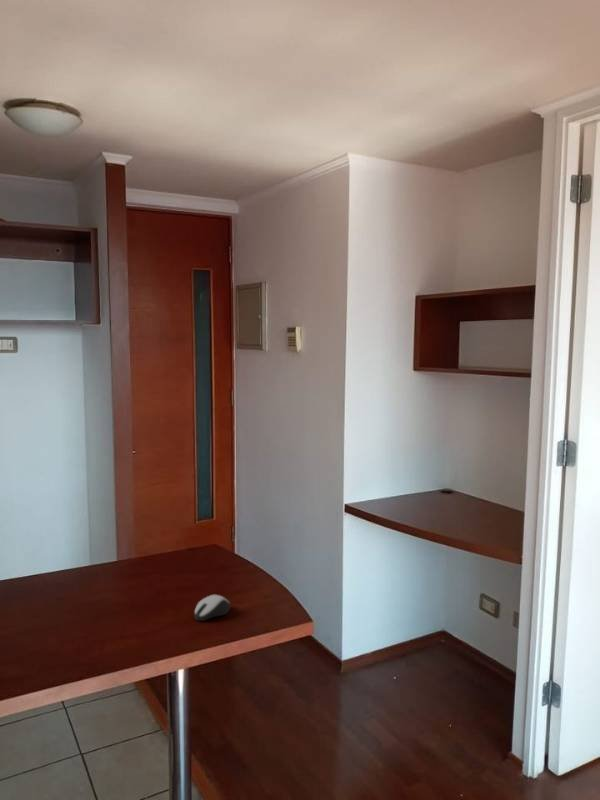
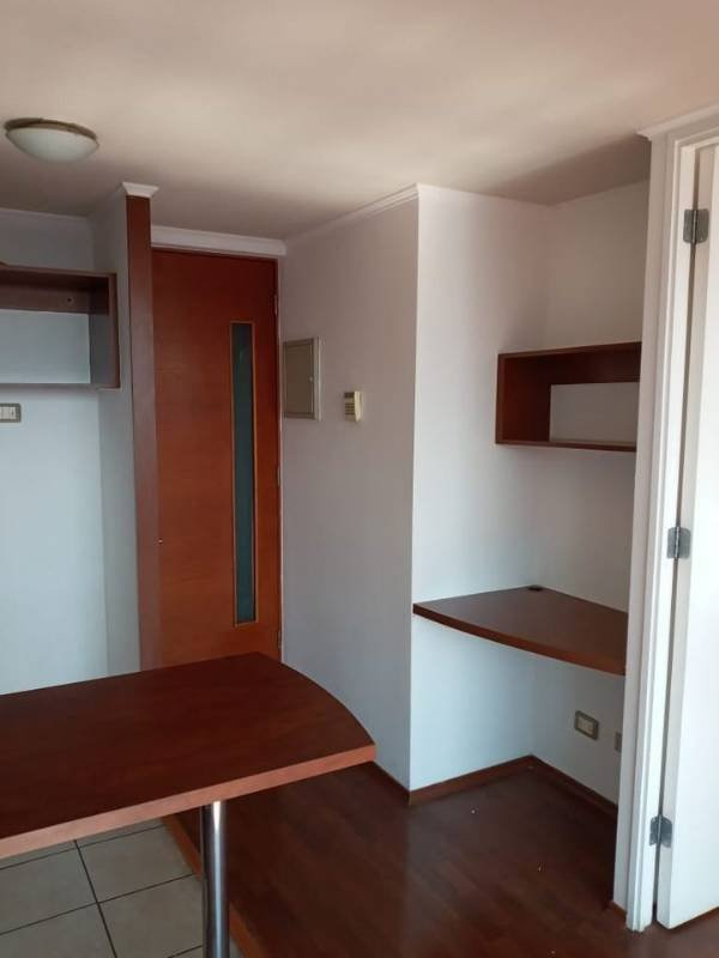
- computer mouse (212, 605)
